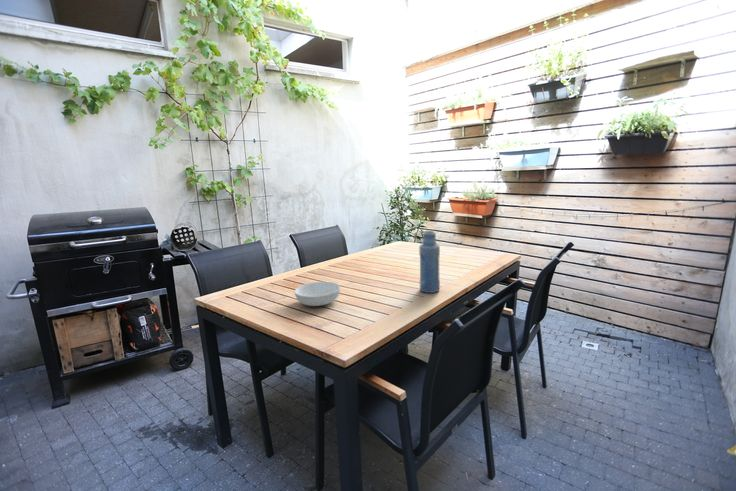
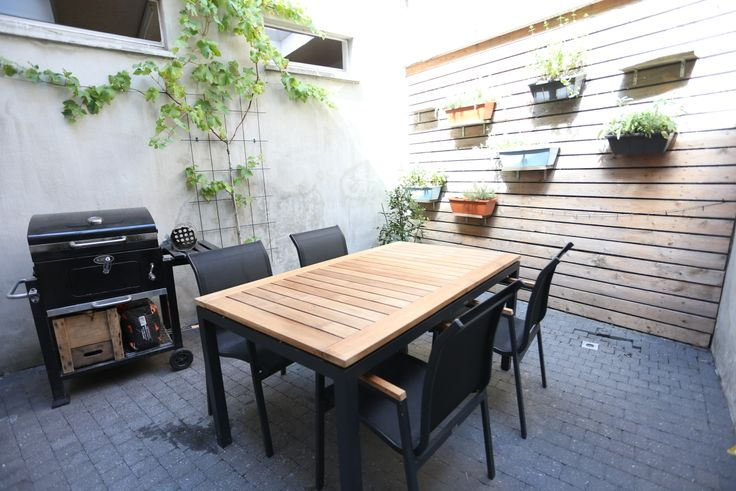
- serving bowl (317, 295)
- bottle (429, 260)
